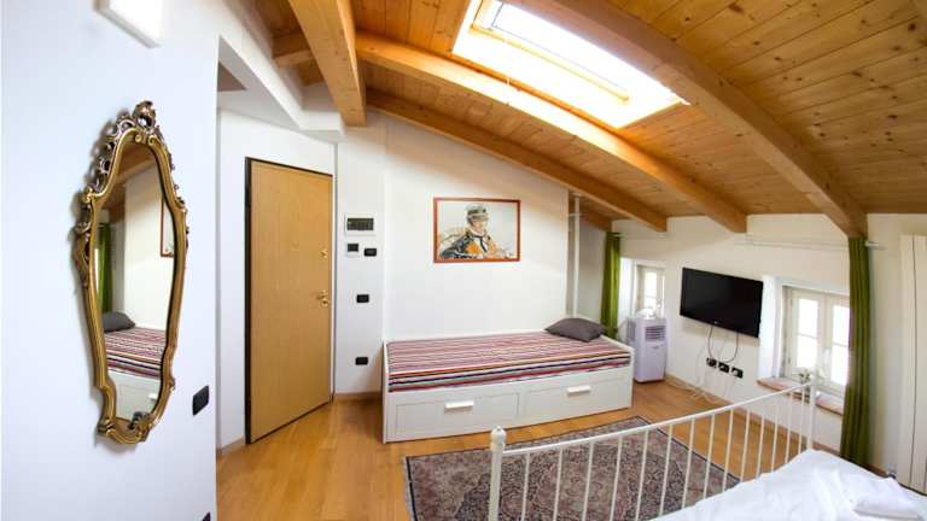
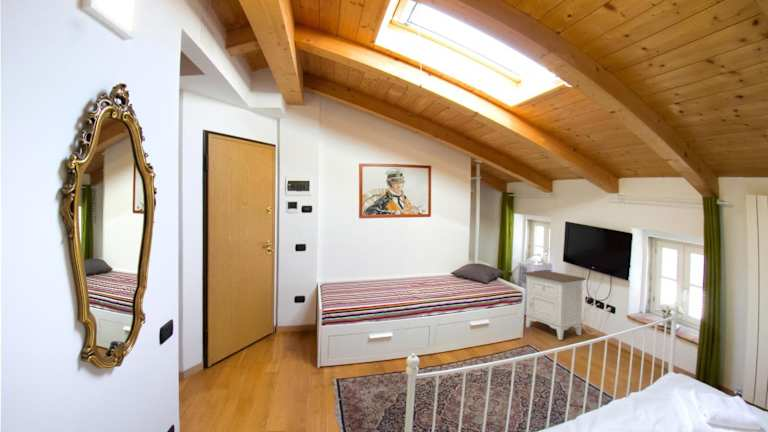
+ nightstand (552, 303)
